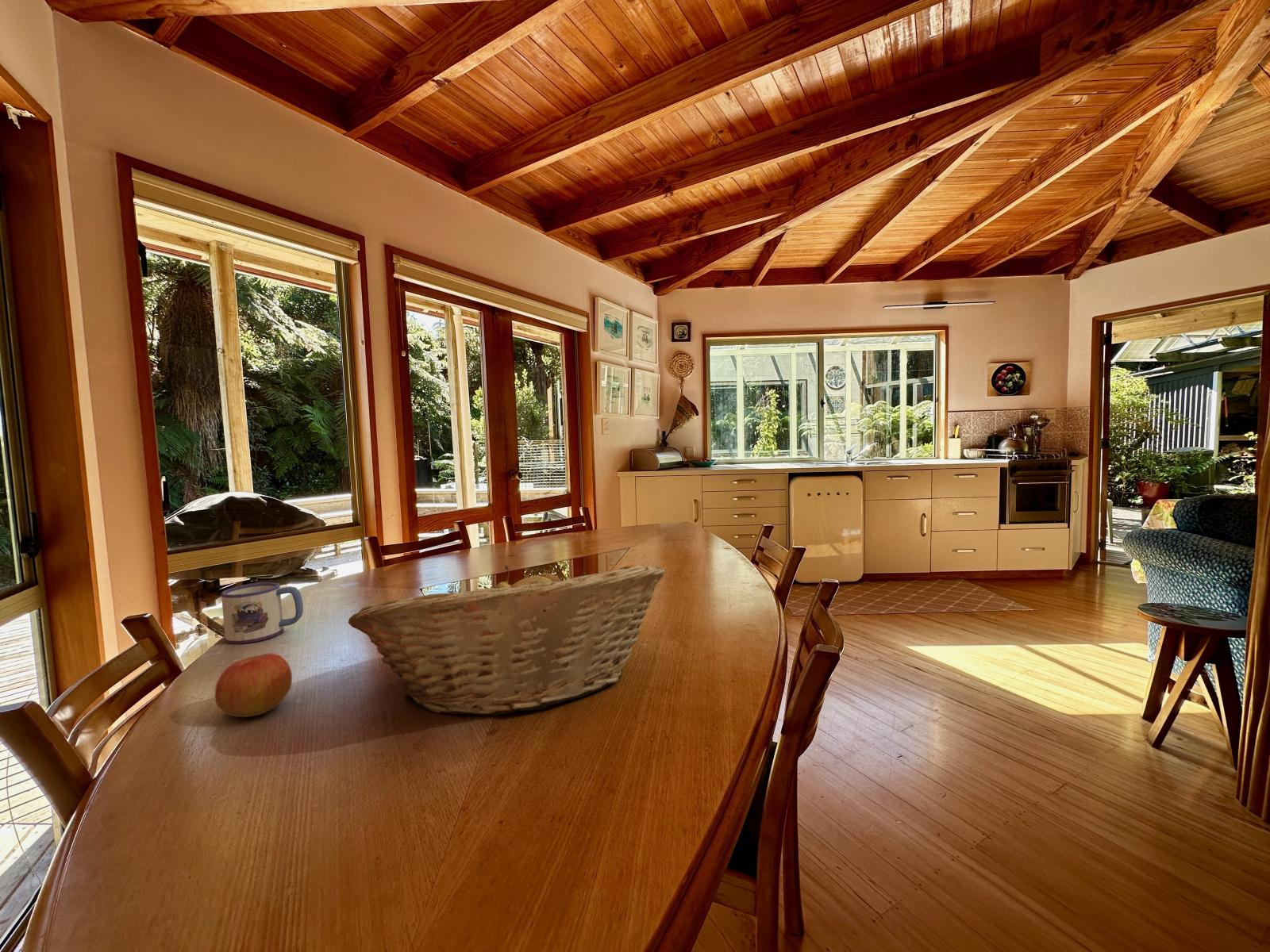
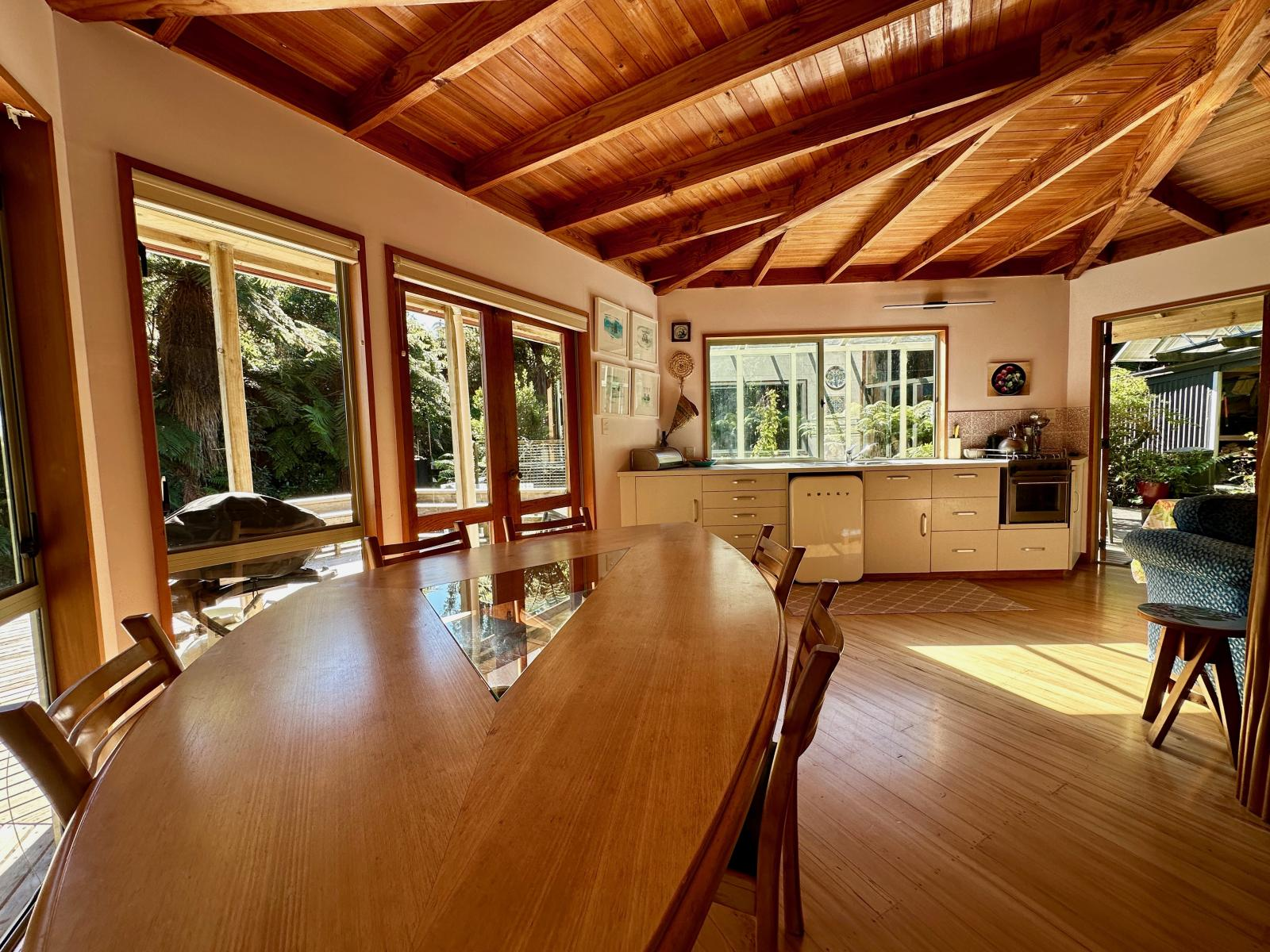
- fruit basket (518, 619)
- apple (254, 682)
- mug (264, 610)
